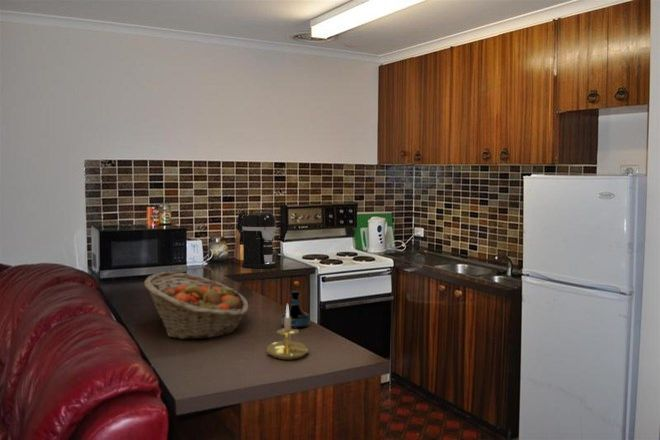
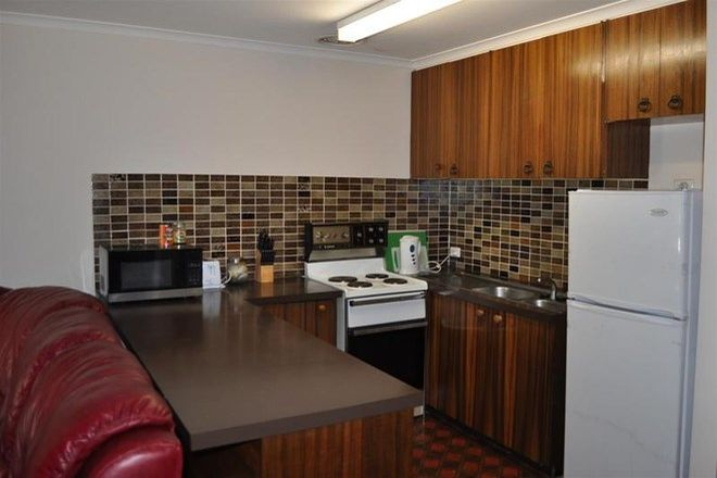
- fruit basket (198, 302)
- tequila bottle (295, 308)
- candle holder (288, 329)
- coffee maker (259, 239)
